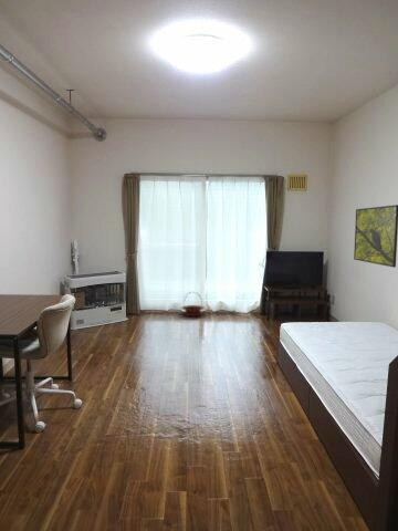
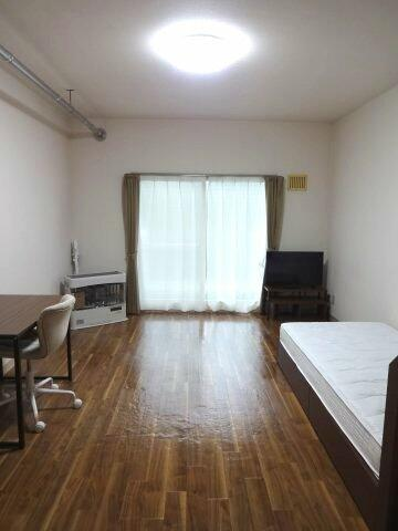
- basket (192, 305)
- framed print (374, 235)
